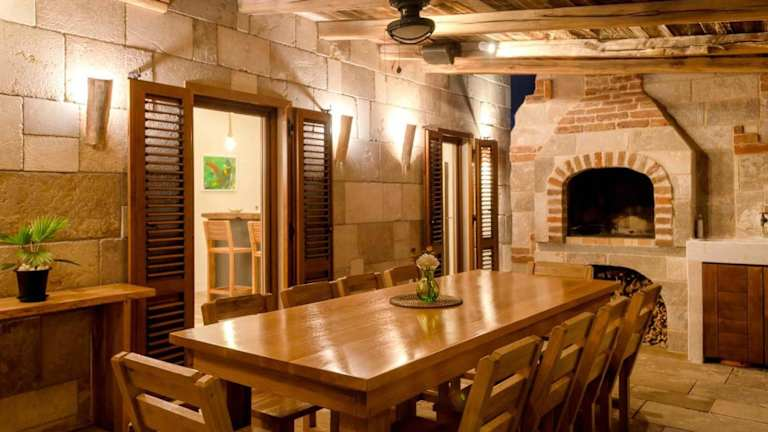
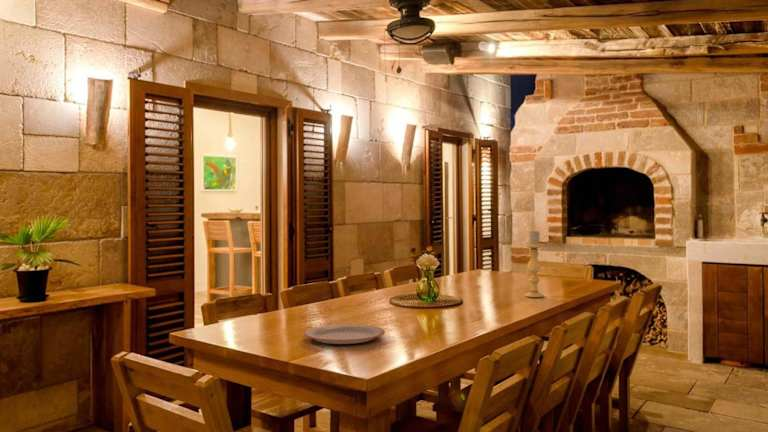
+ candle holder (534, 262)
+ plate (344, 334)
